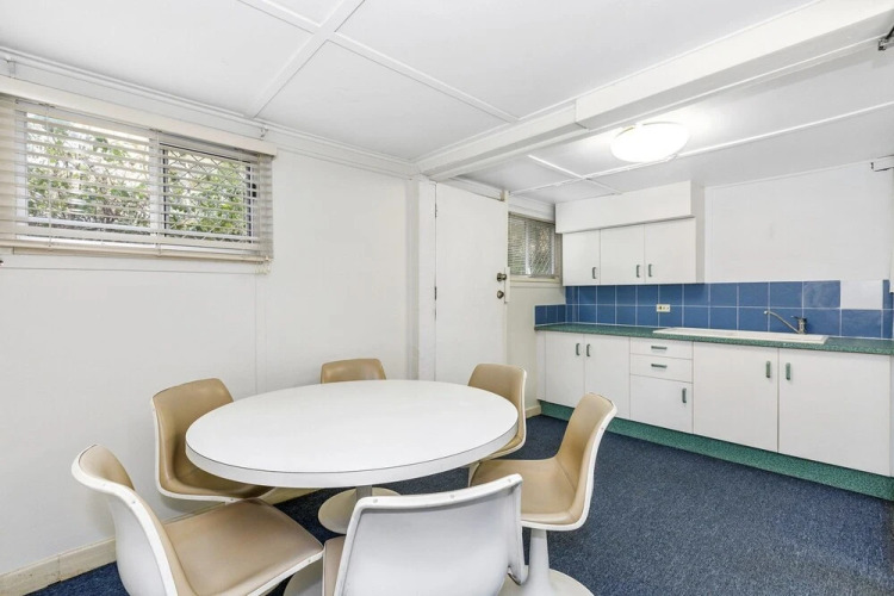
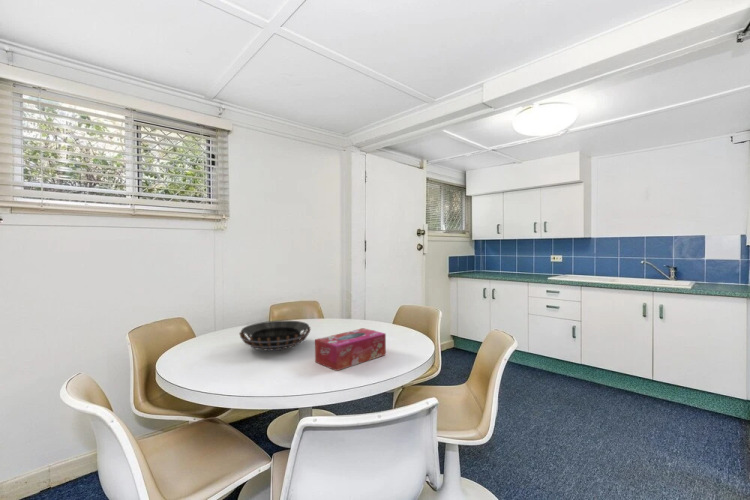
+ tissue box (351, 347)
+ decorative bowl (275, 337)
